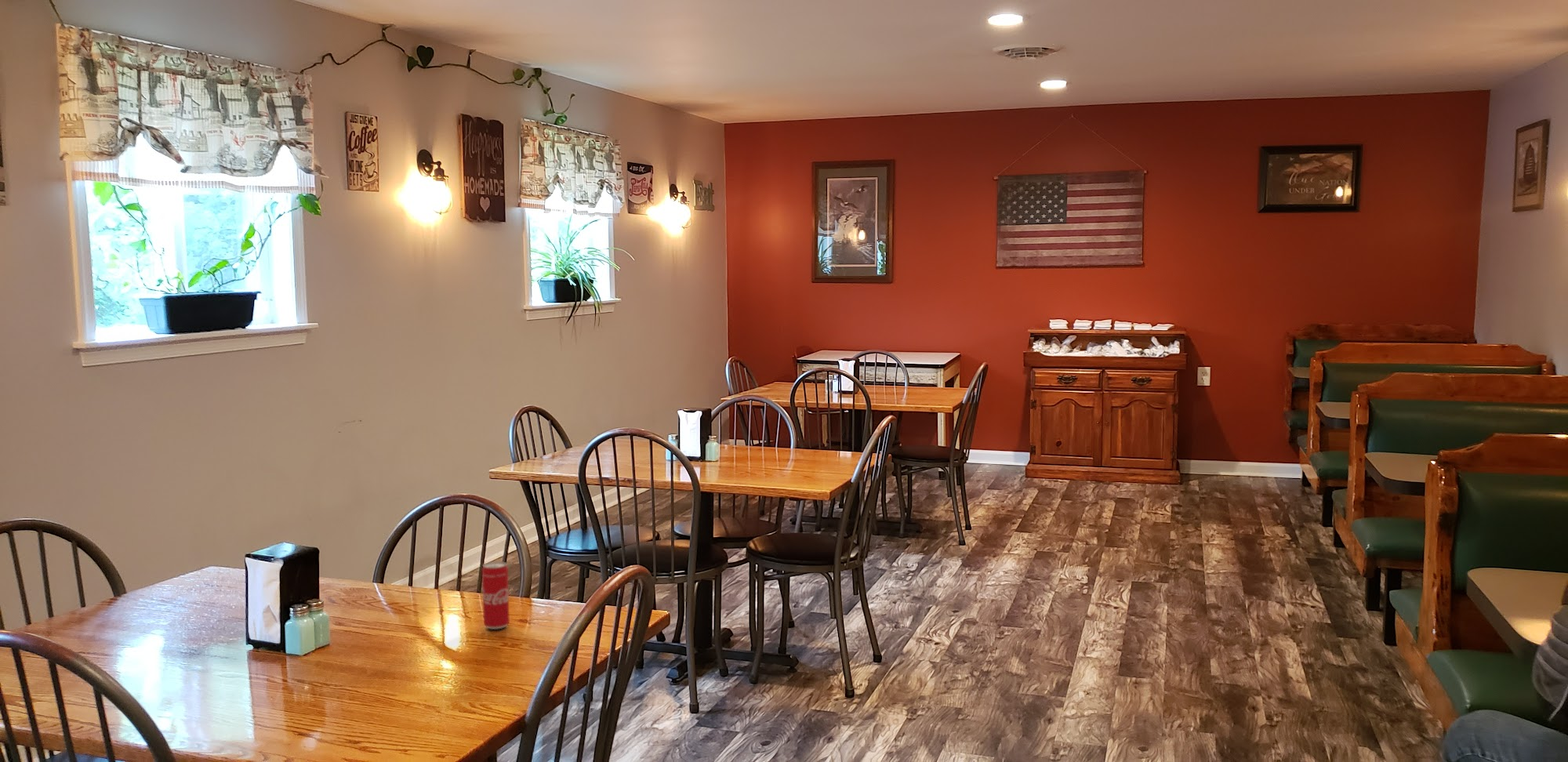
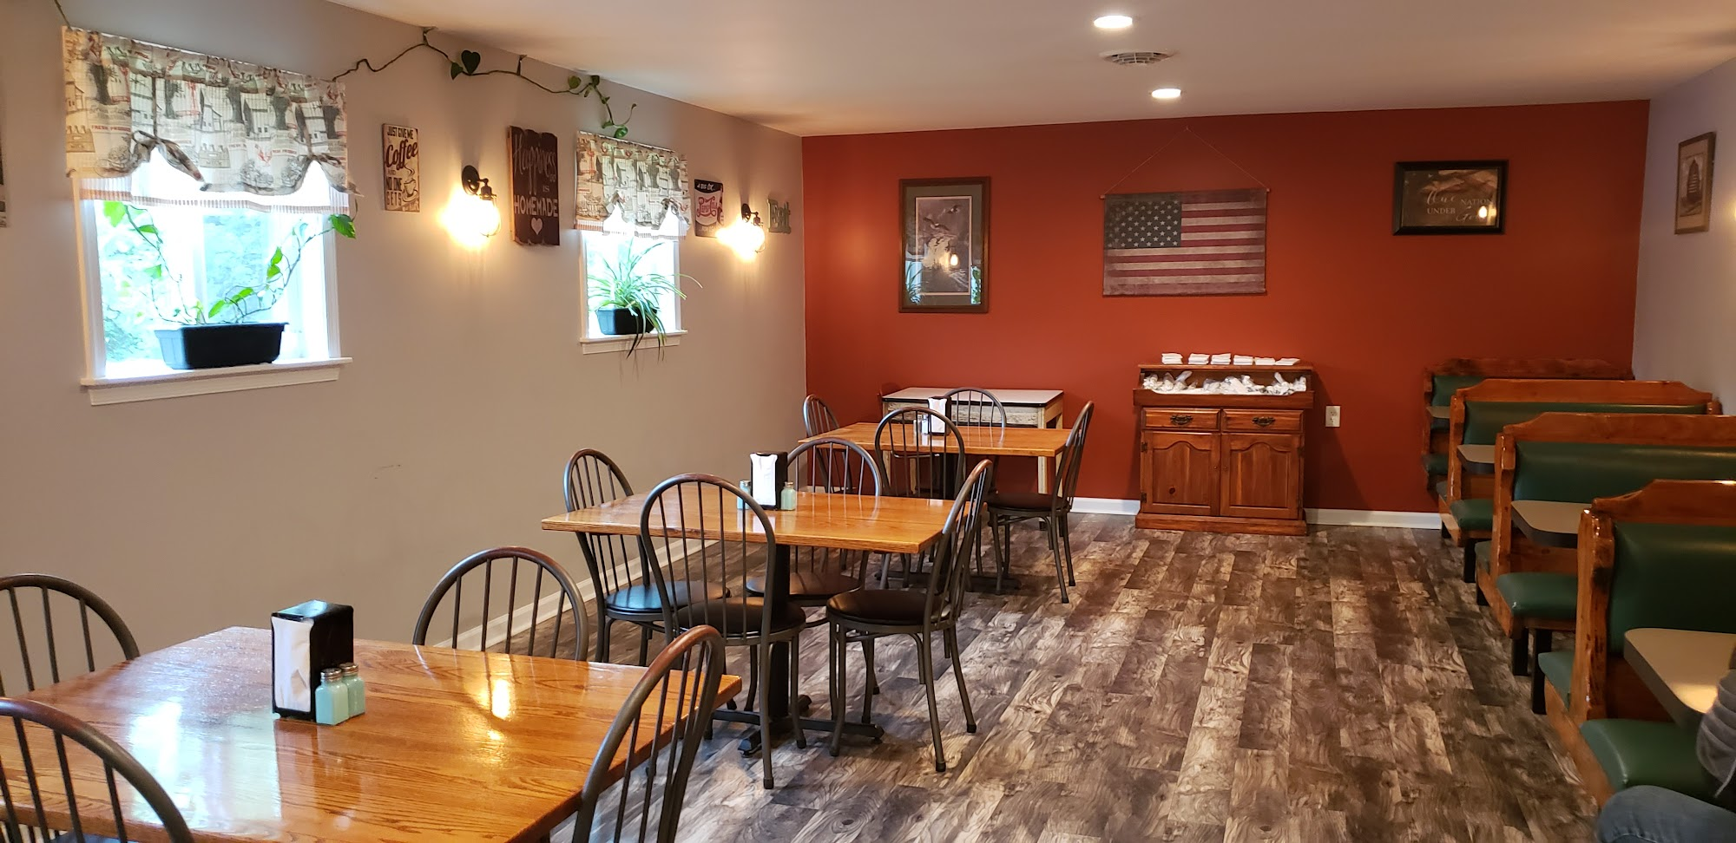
- beverage can (495, 595)
